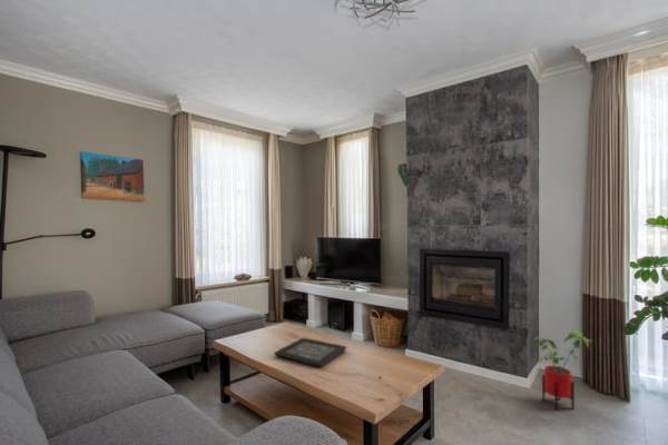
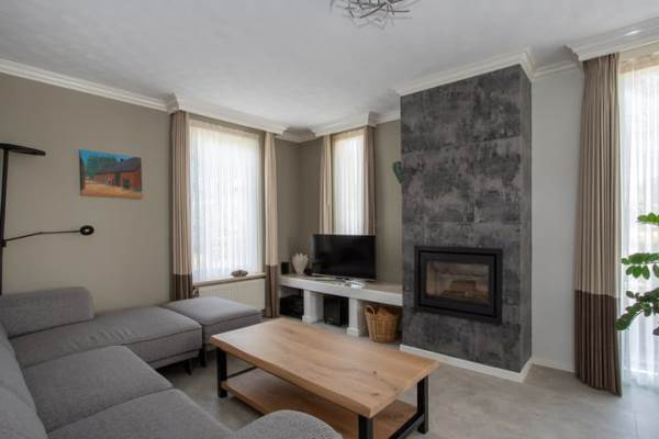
- decorative tray (311, 350)
- house plant (560, 366)
